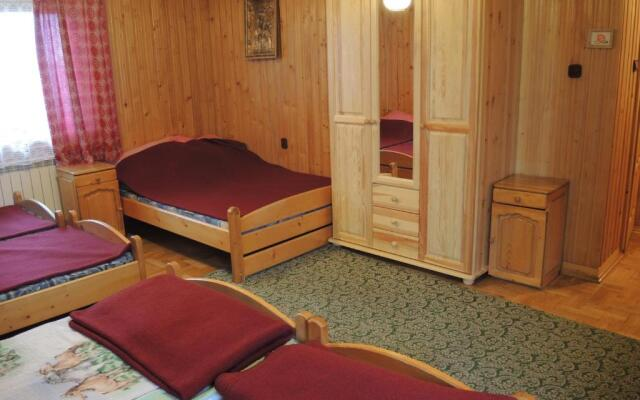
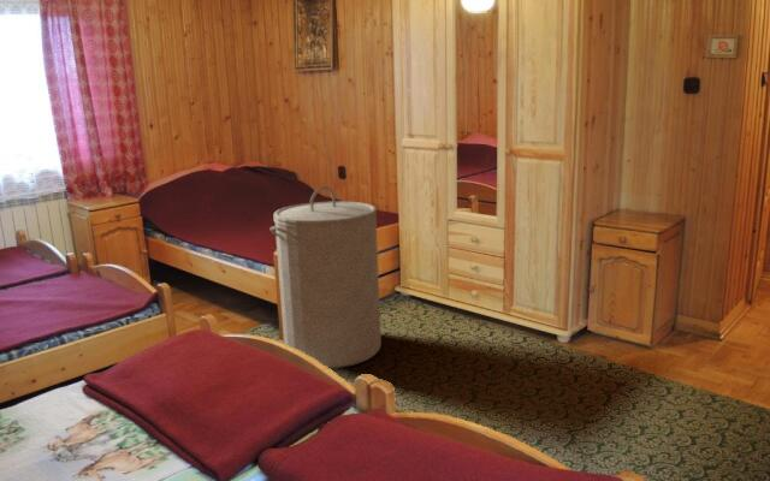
+ laundry hamper (328, 269)
